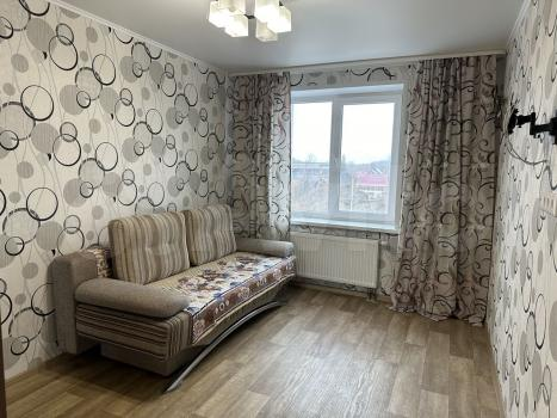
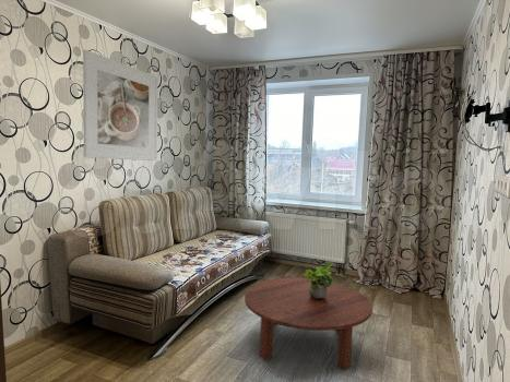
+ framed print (124, 112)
+ coffee table (306, 320)
+ potted plant (319, 282)
